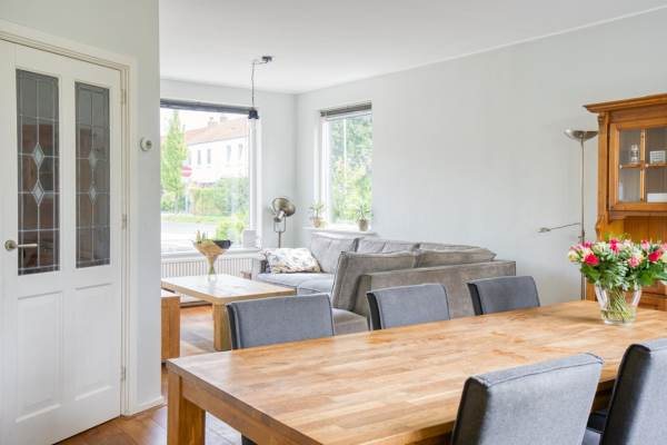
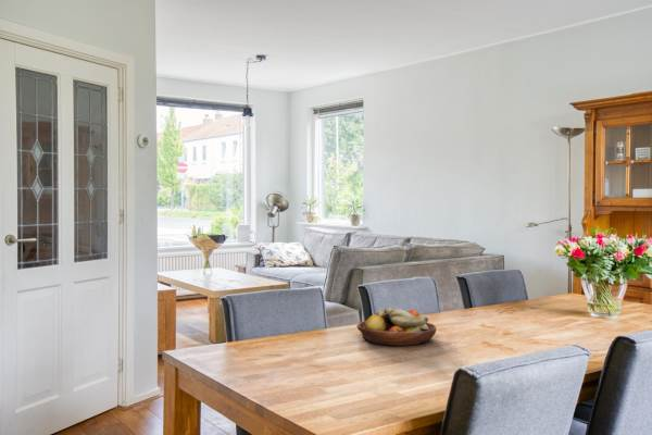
+ fruit bowl (397, 322)
